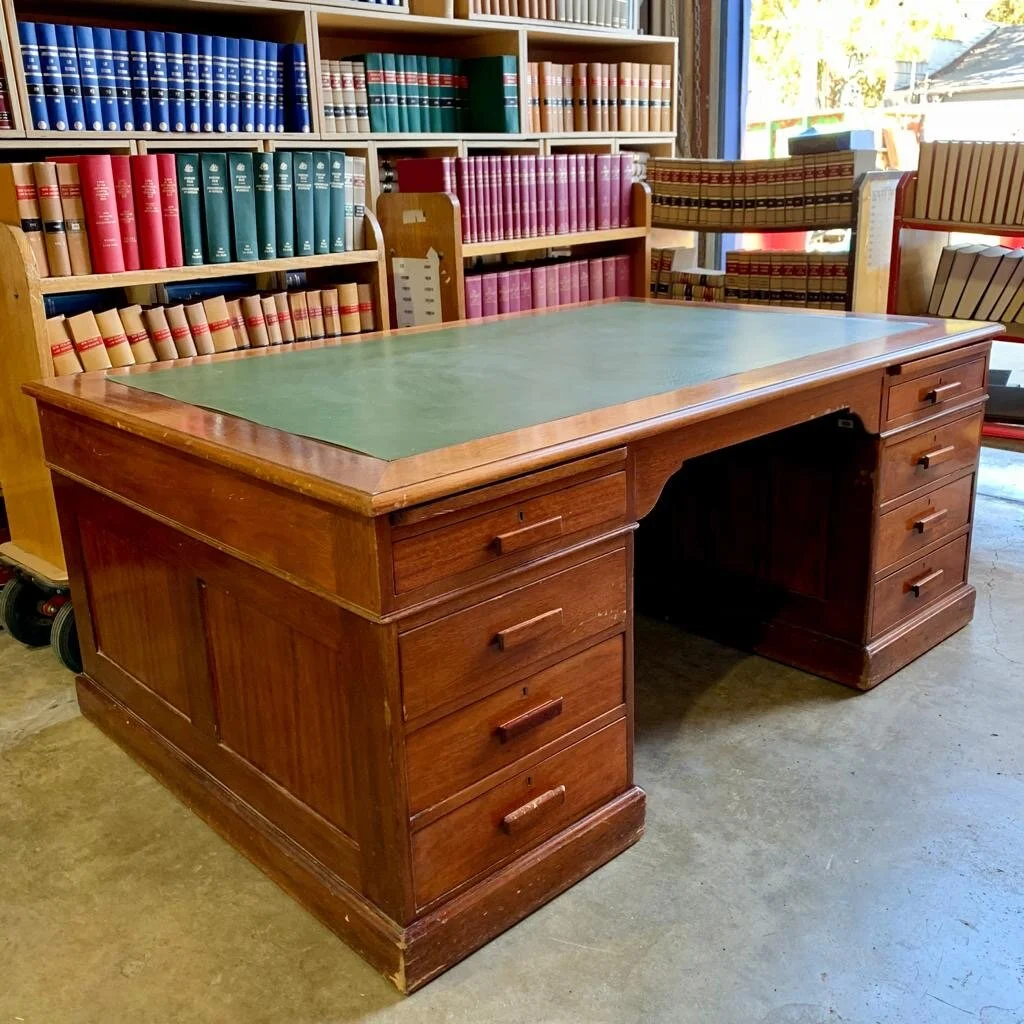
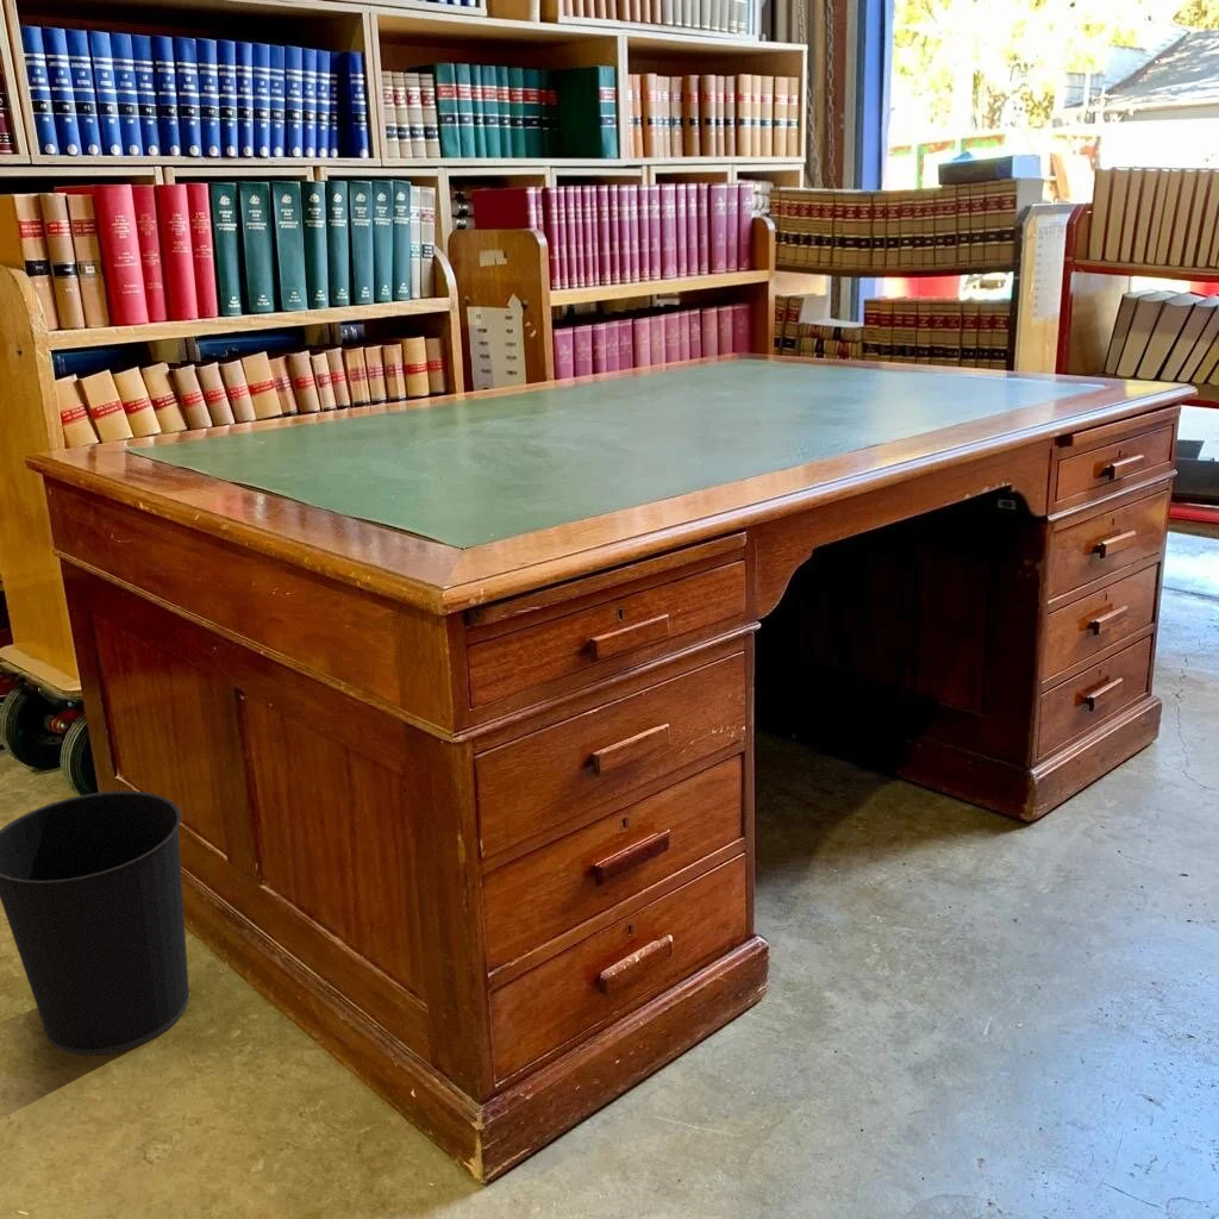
+ wastebasket (101, 924)
